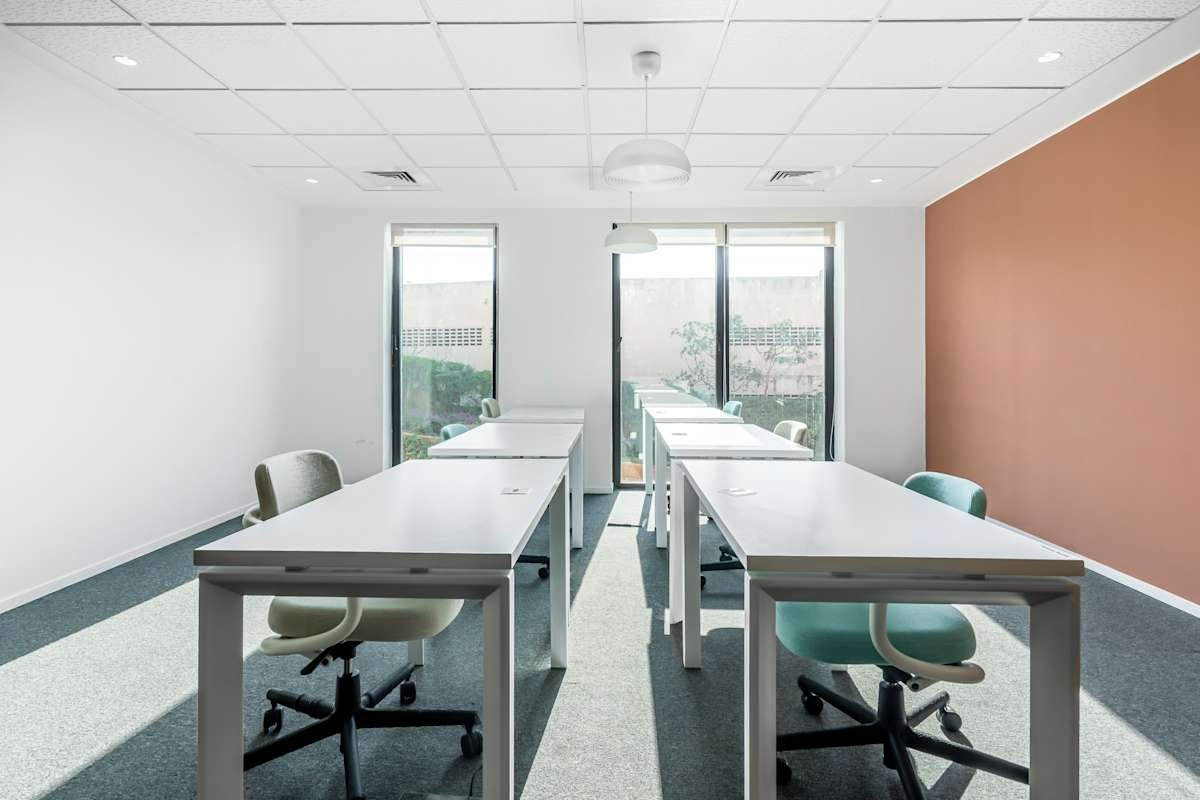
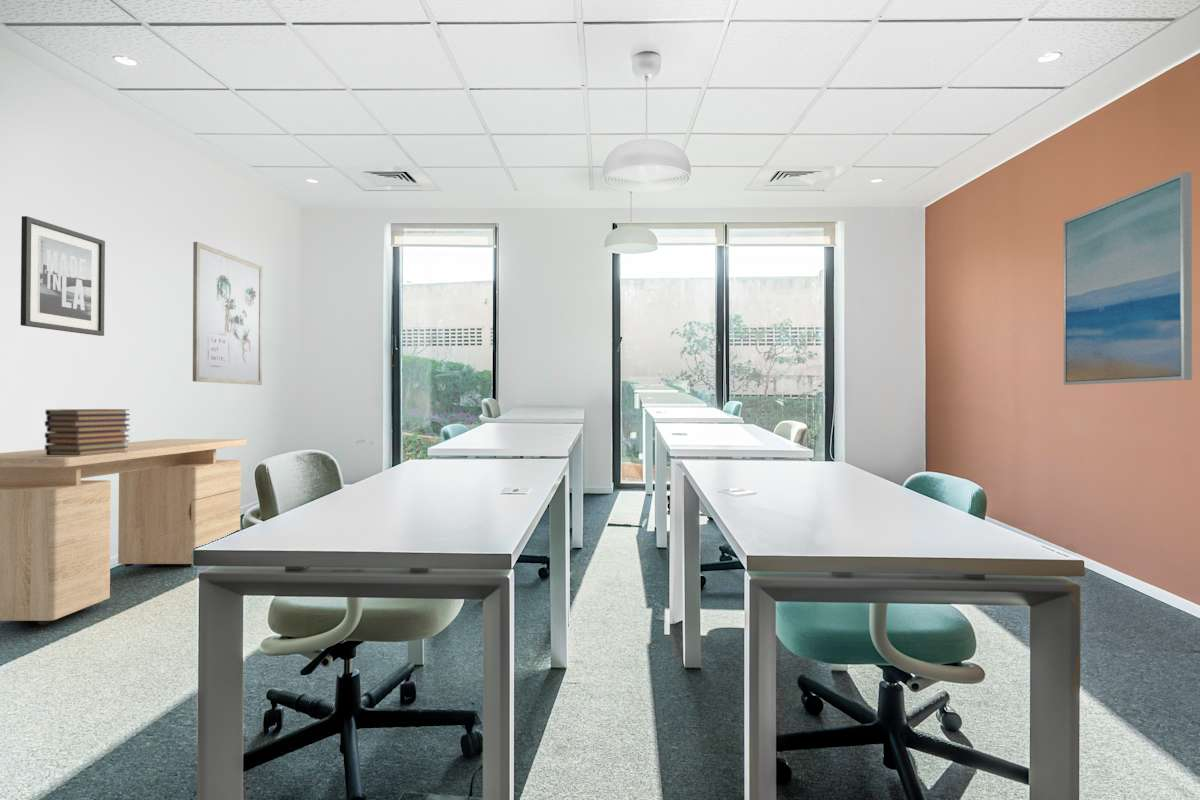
+ desk (126, 513)
+ wall art (230, 319)
+ wall art (1120, 291)
+ book stack (89, 431)
+ wall art (65, 280)
